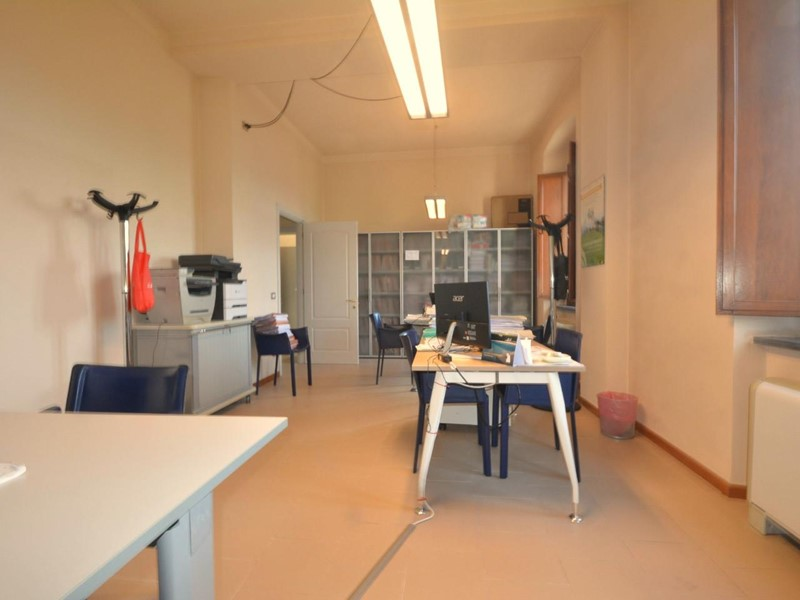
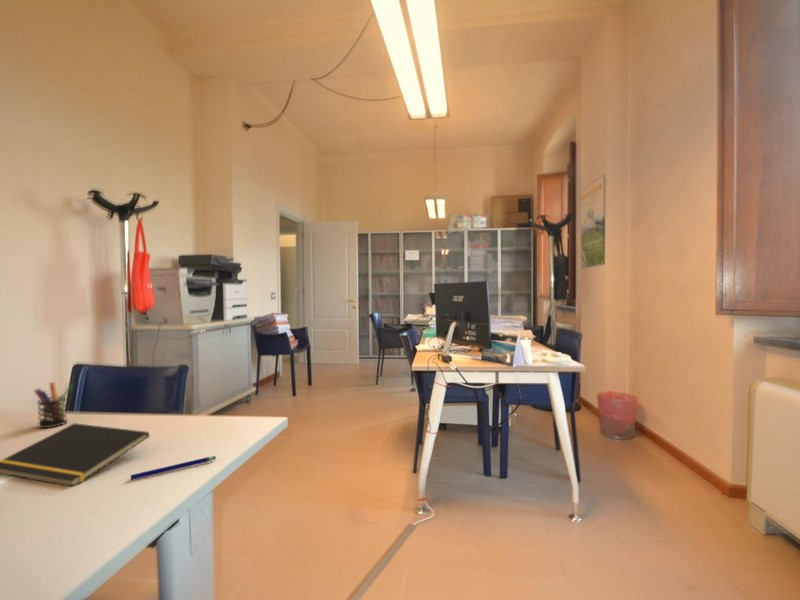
+ notepad (74, 450)
+ pen holder (55, 402)
+ pen (175, 467)
